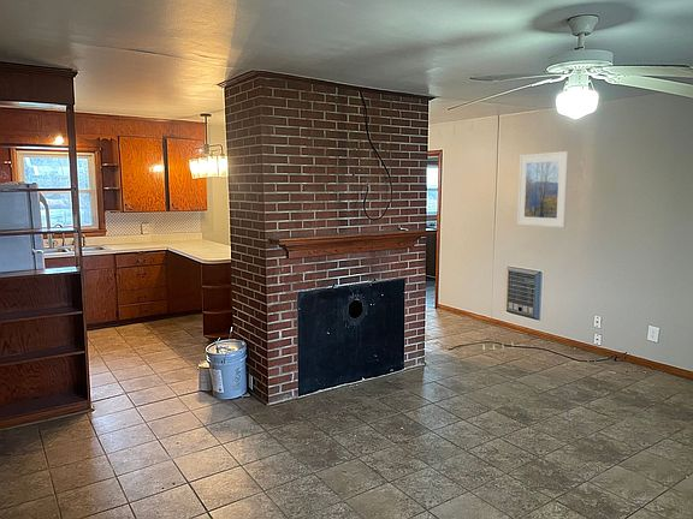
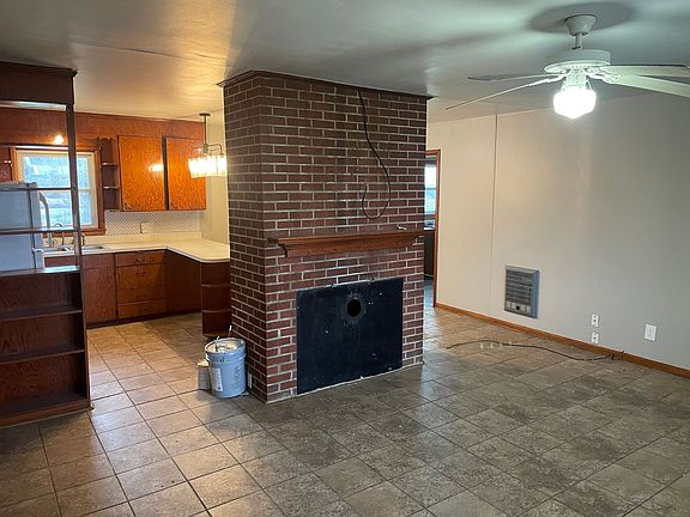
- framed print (541, 190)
